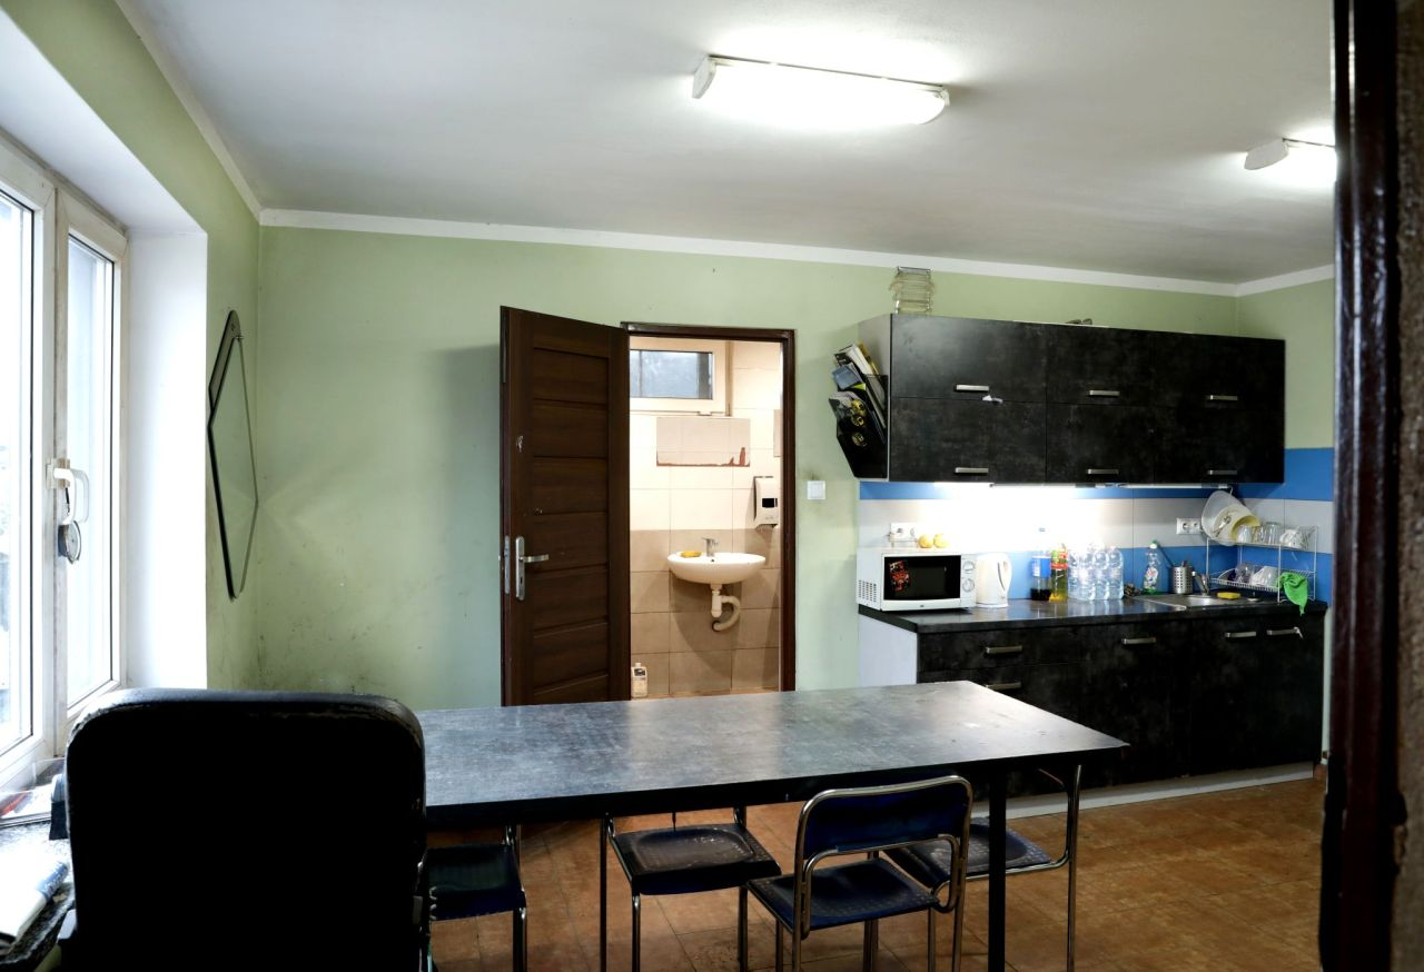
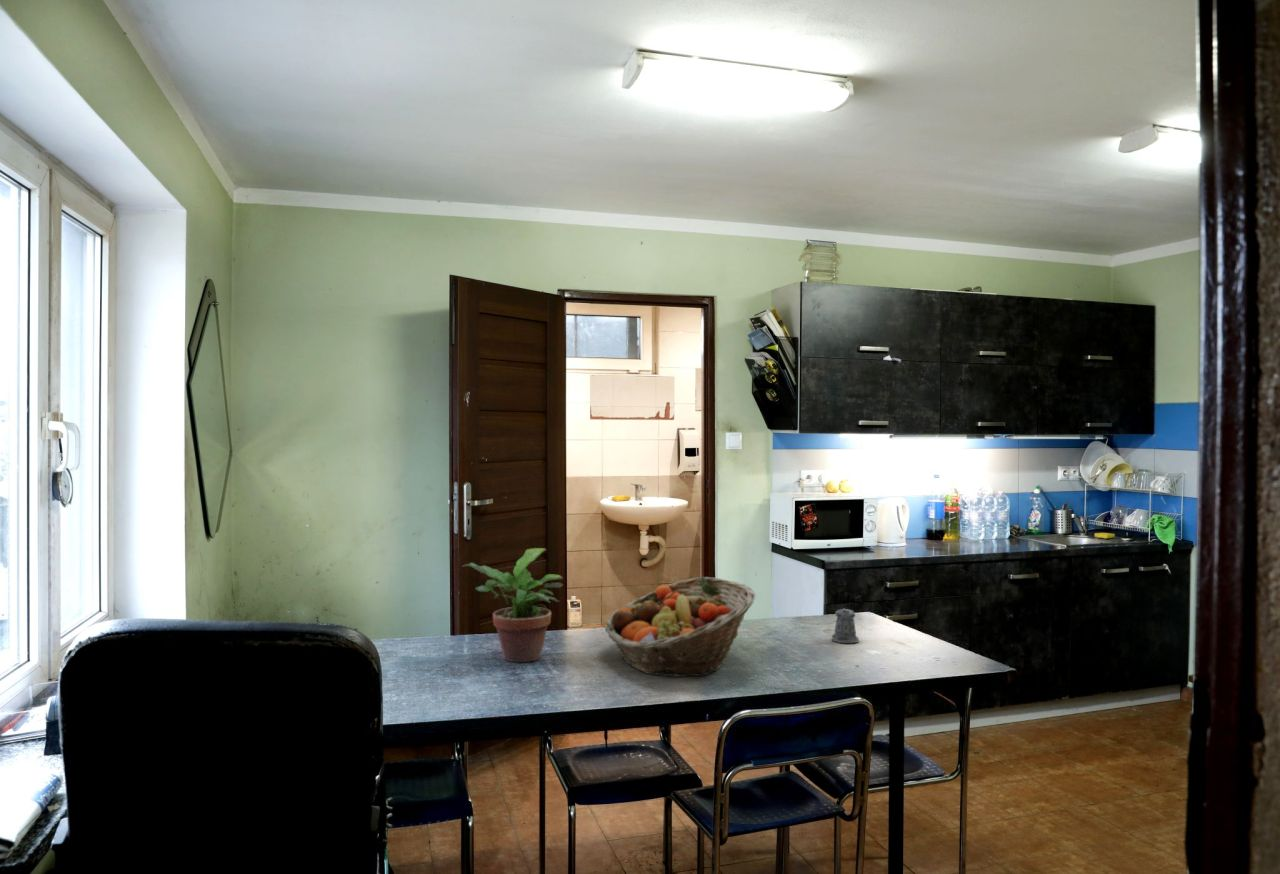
+ fruit basket (679, 623)
+ pepper shaker (845, 623)
+ potted plant (515, 606)
